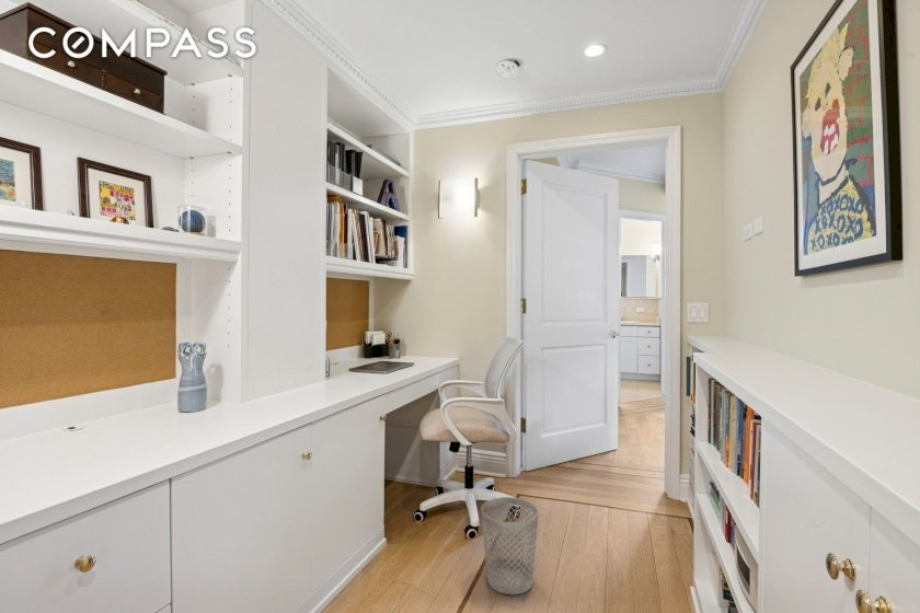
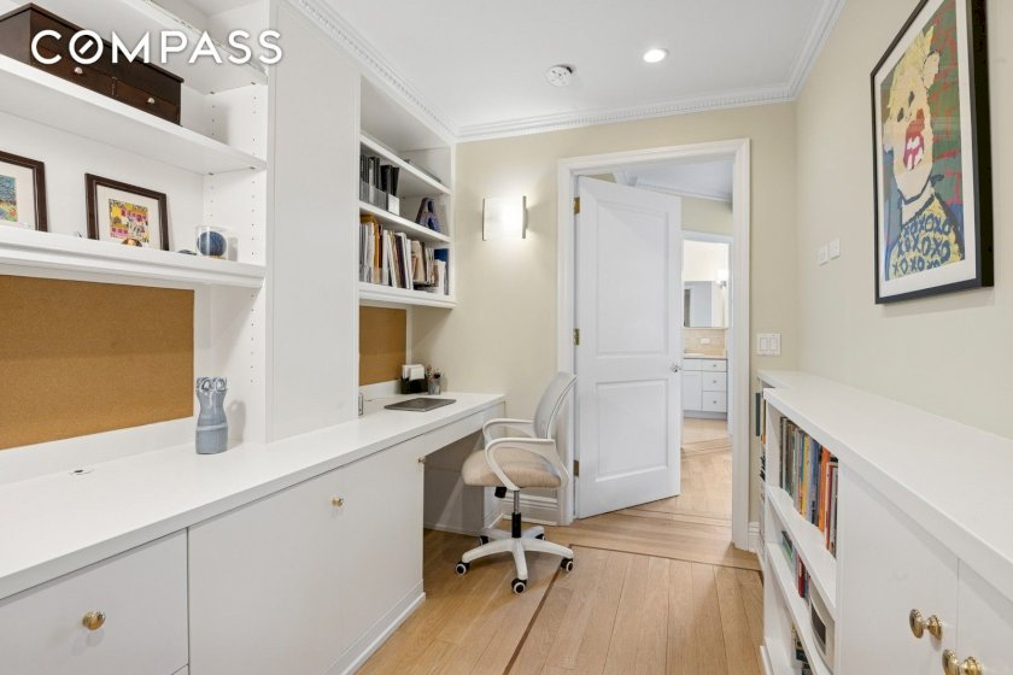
- wastebasket (508, 544)
